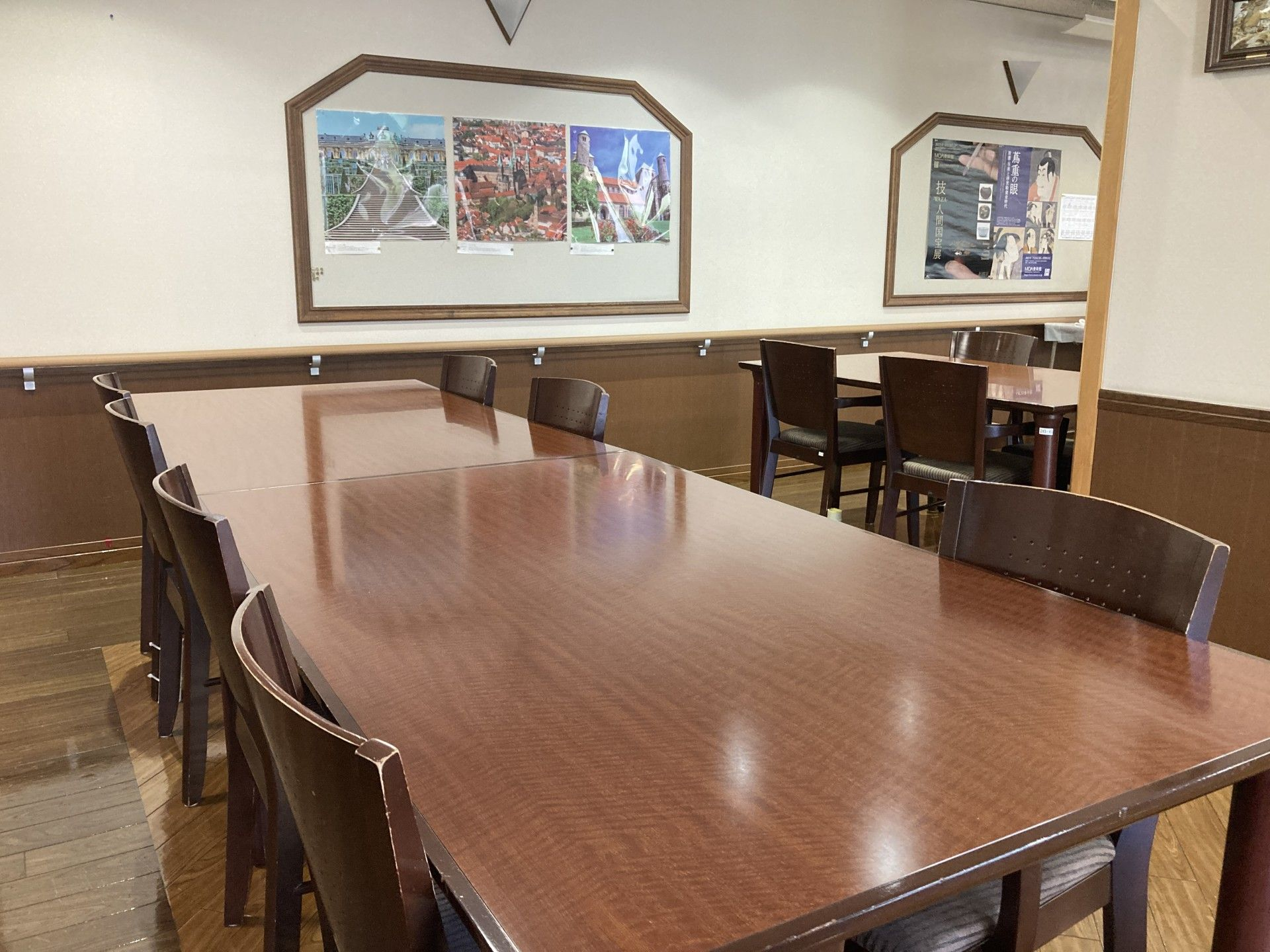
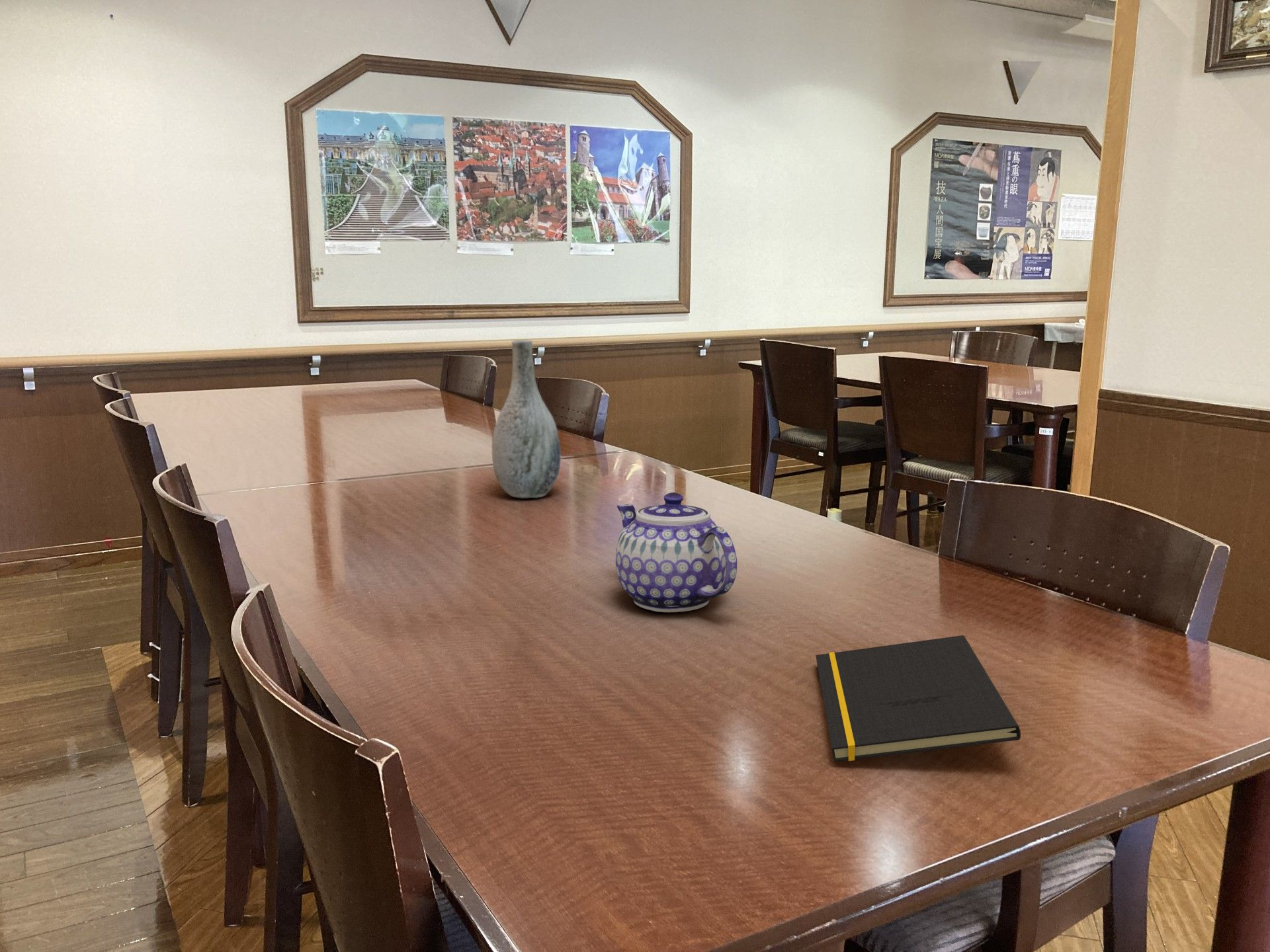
+ notepad (905, 692)
+ teapot (672, 547)
+ vase (526, 418)
